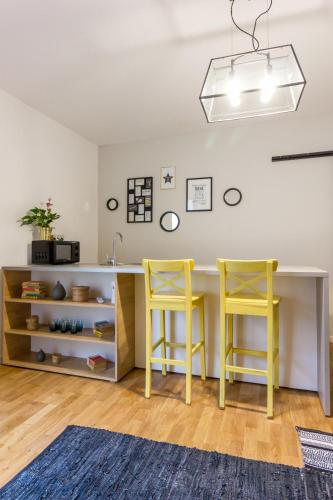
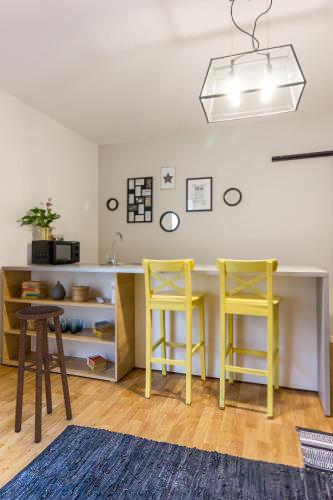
+ stool (41, 366)
